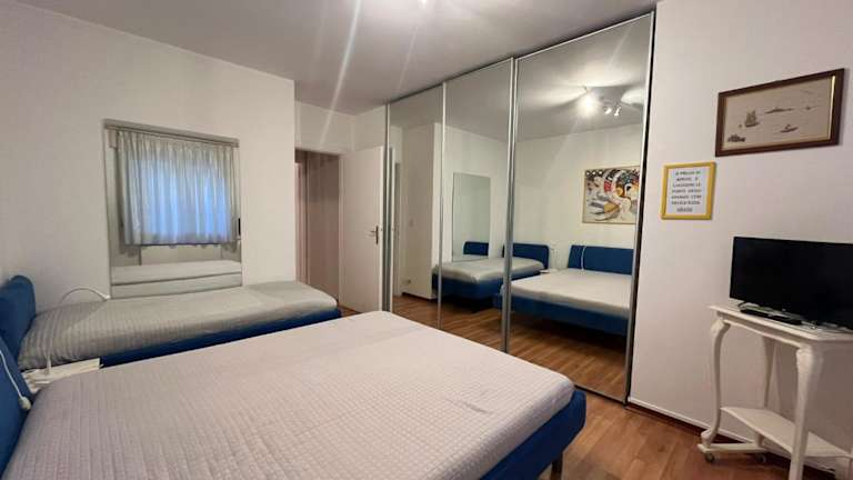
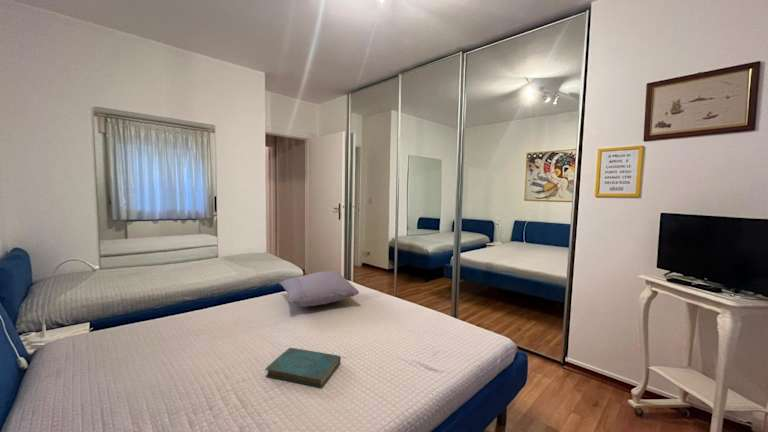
+ pillow (317, 288)
+ book (304, 365)
